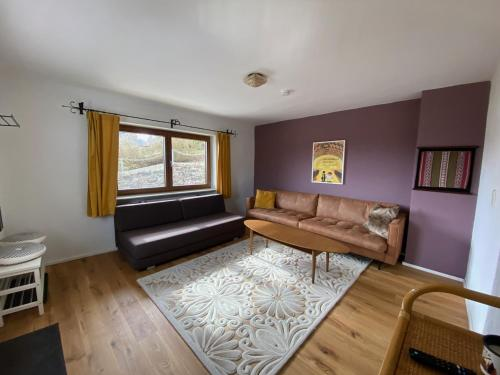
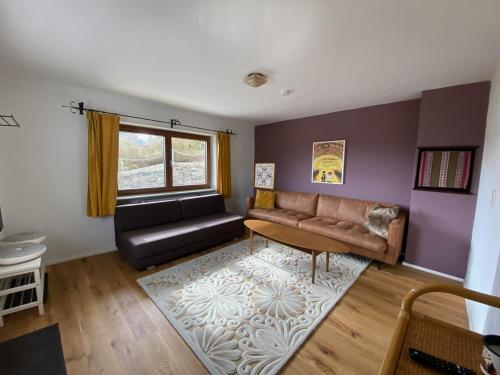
+ wall art (263, 175)
